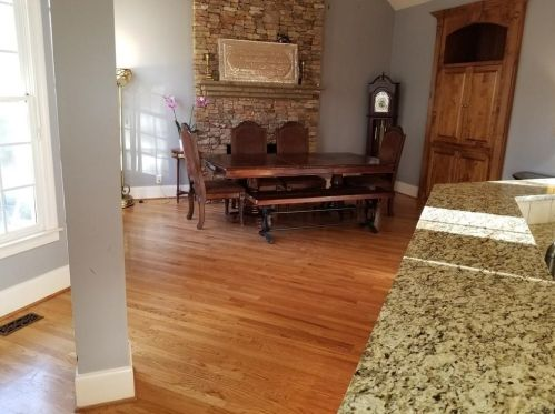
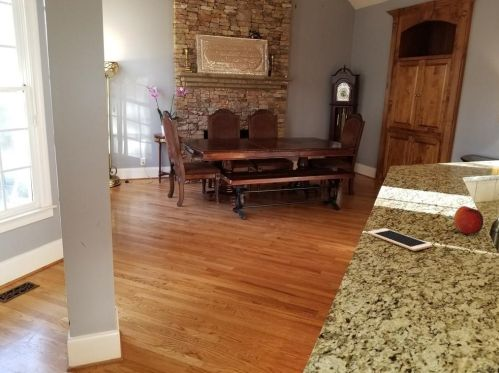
+ fruit (468, 219)
+ cell phone (398, 238)
